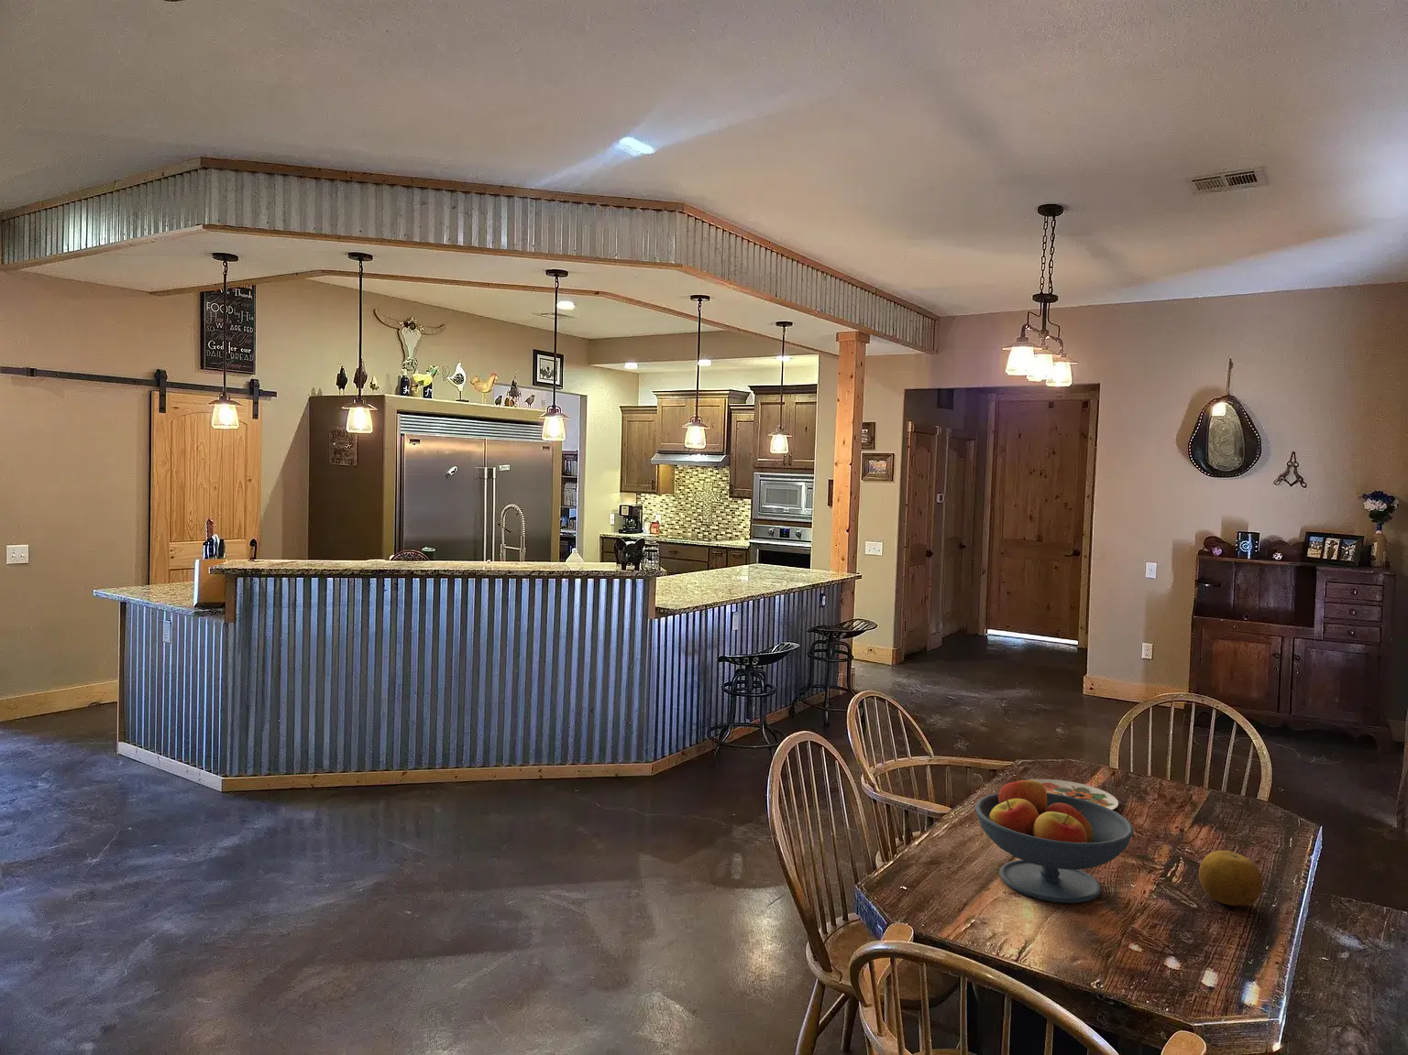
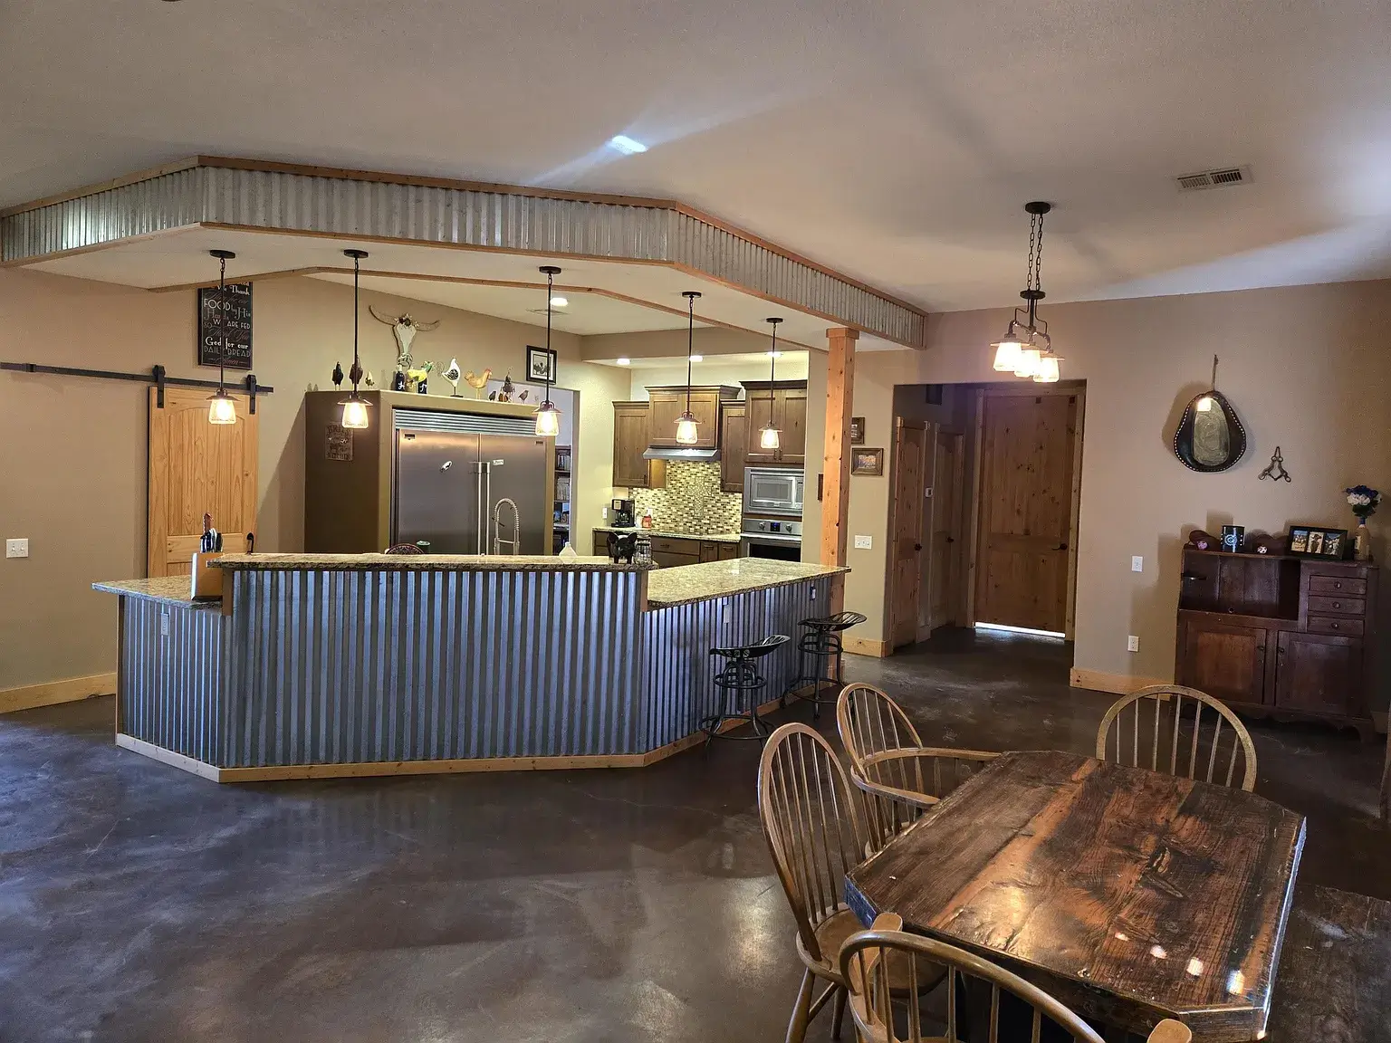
- fruit (1230, 879)
- plate (1064, 795)
- fruit bowl (1051, 837)
